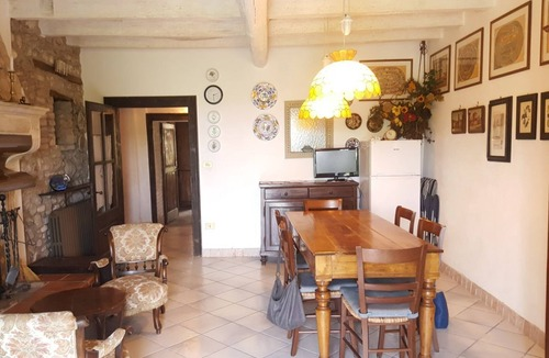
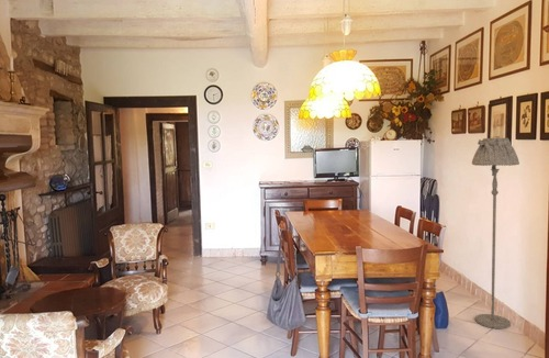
+ floor lamp (493, 231)
